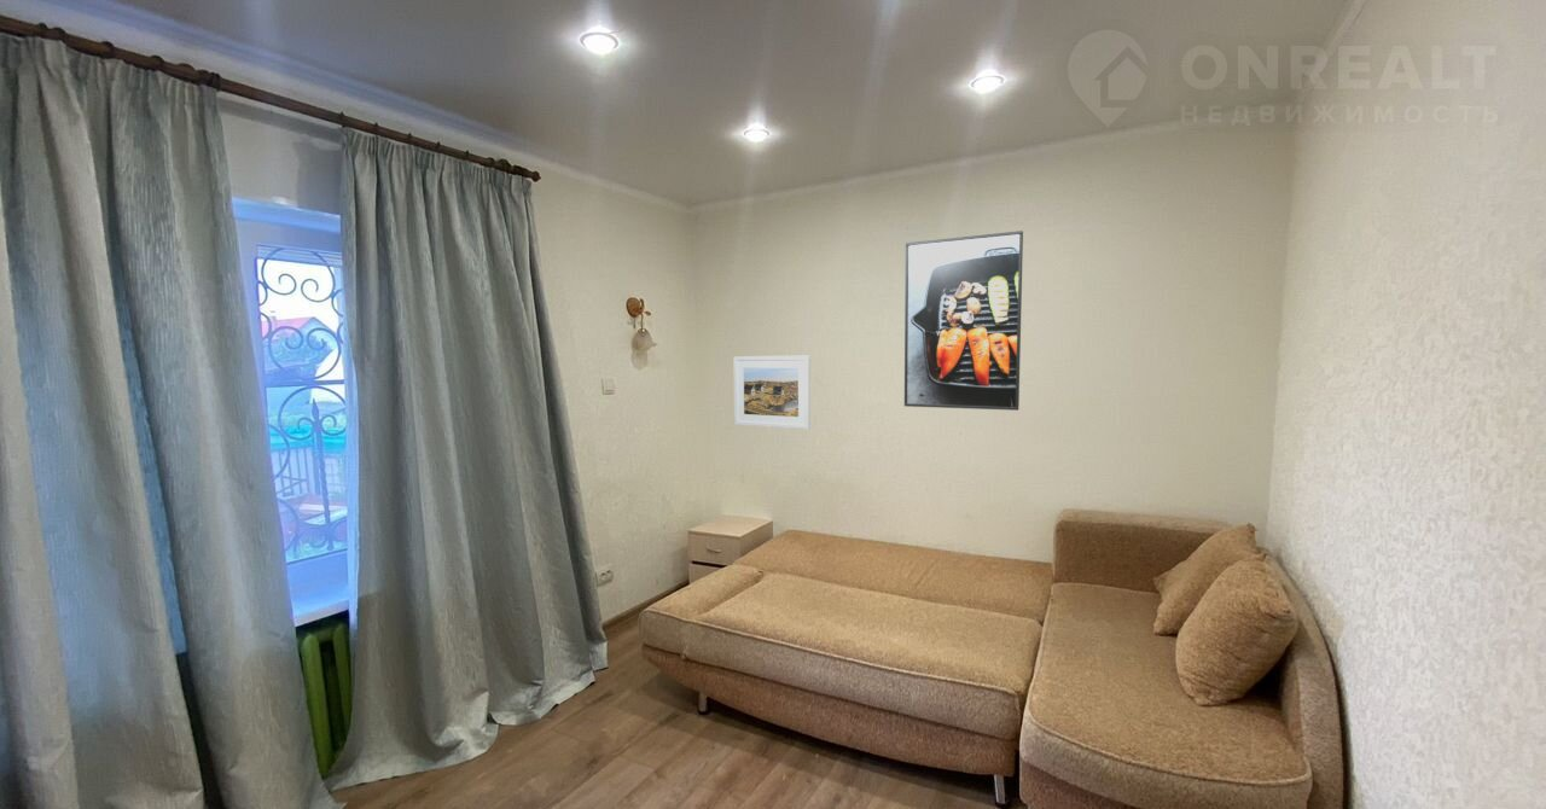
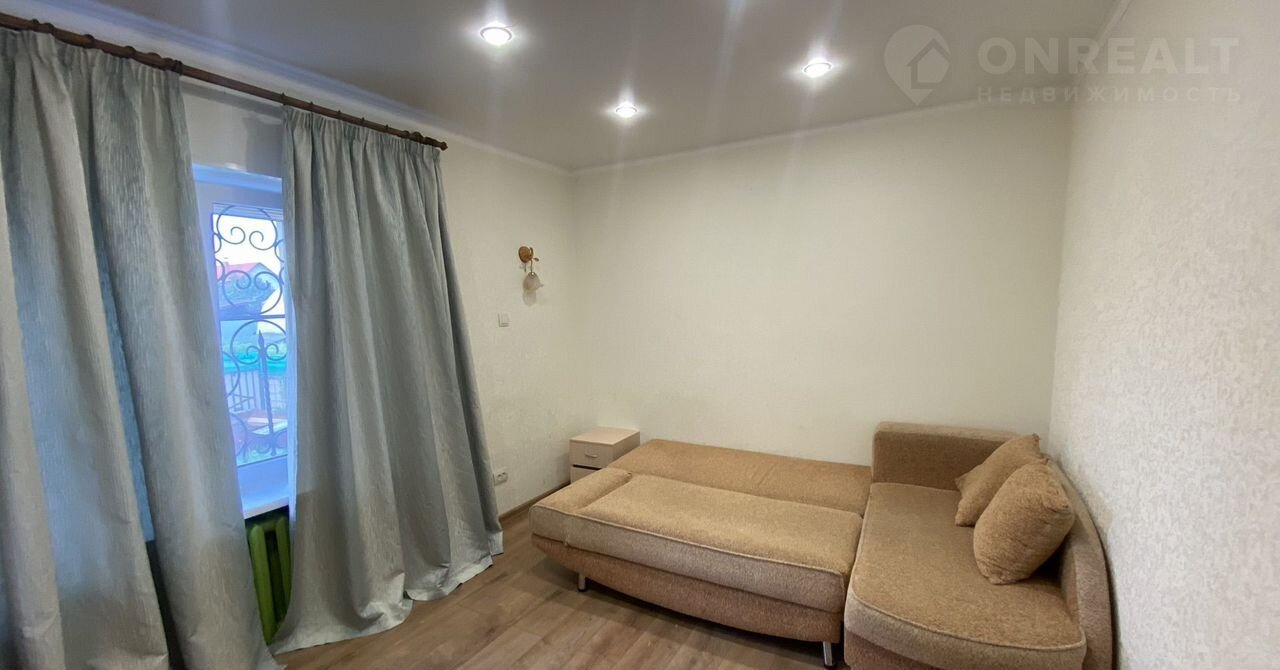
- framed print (960, 324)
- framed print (771, 391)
